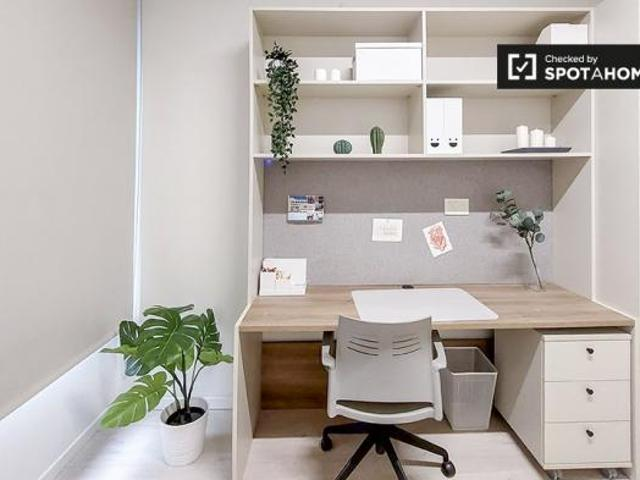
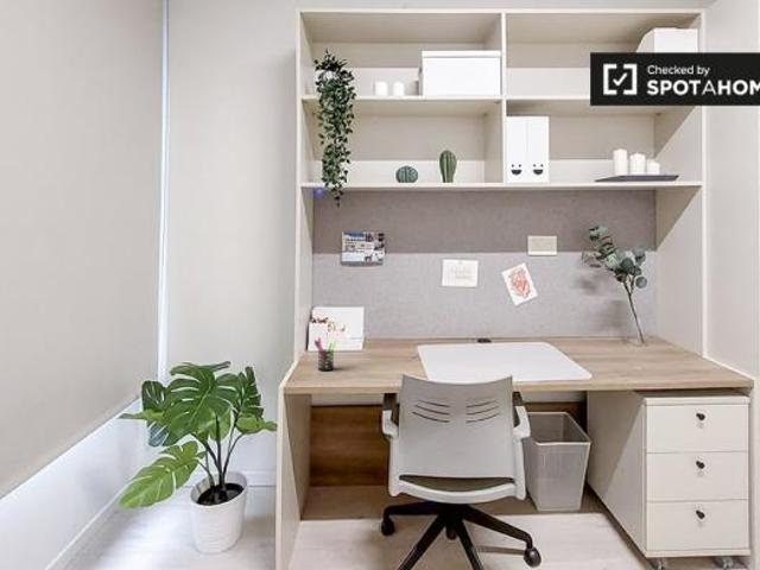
+ pen holder (325, 353)
